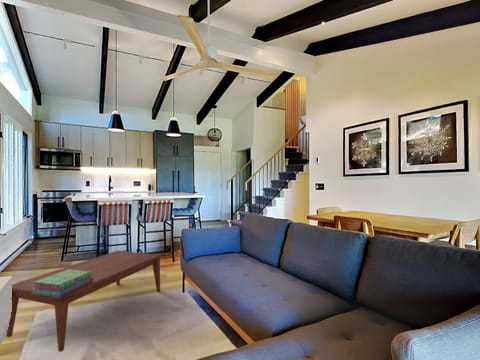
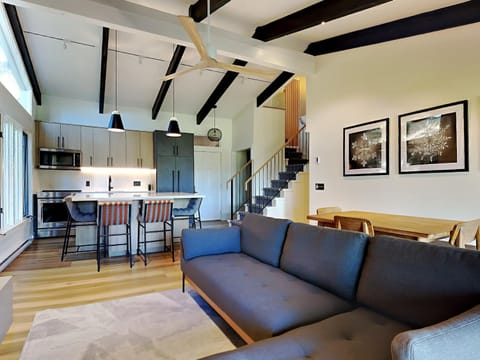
- stack of books (64, 281)
- coffee table (96, 288)
